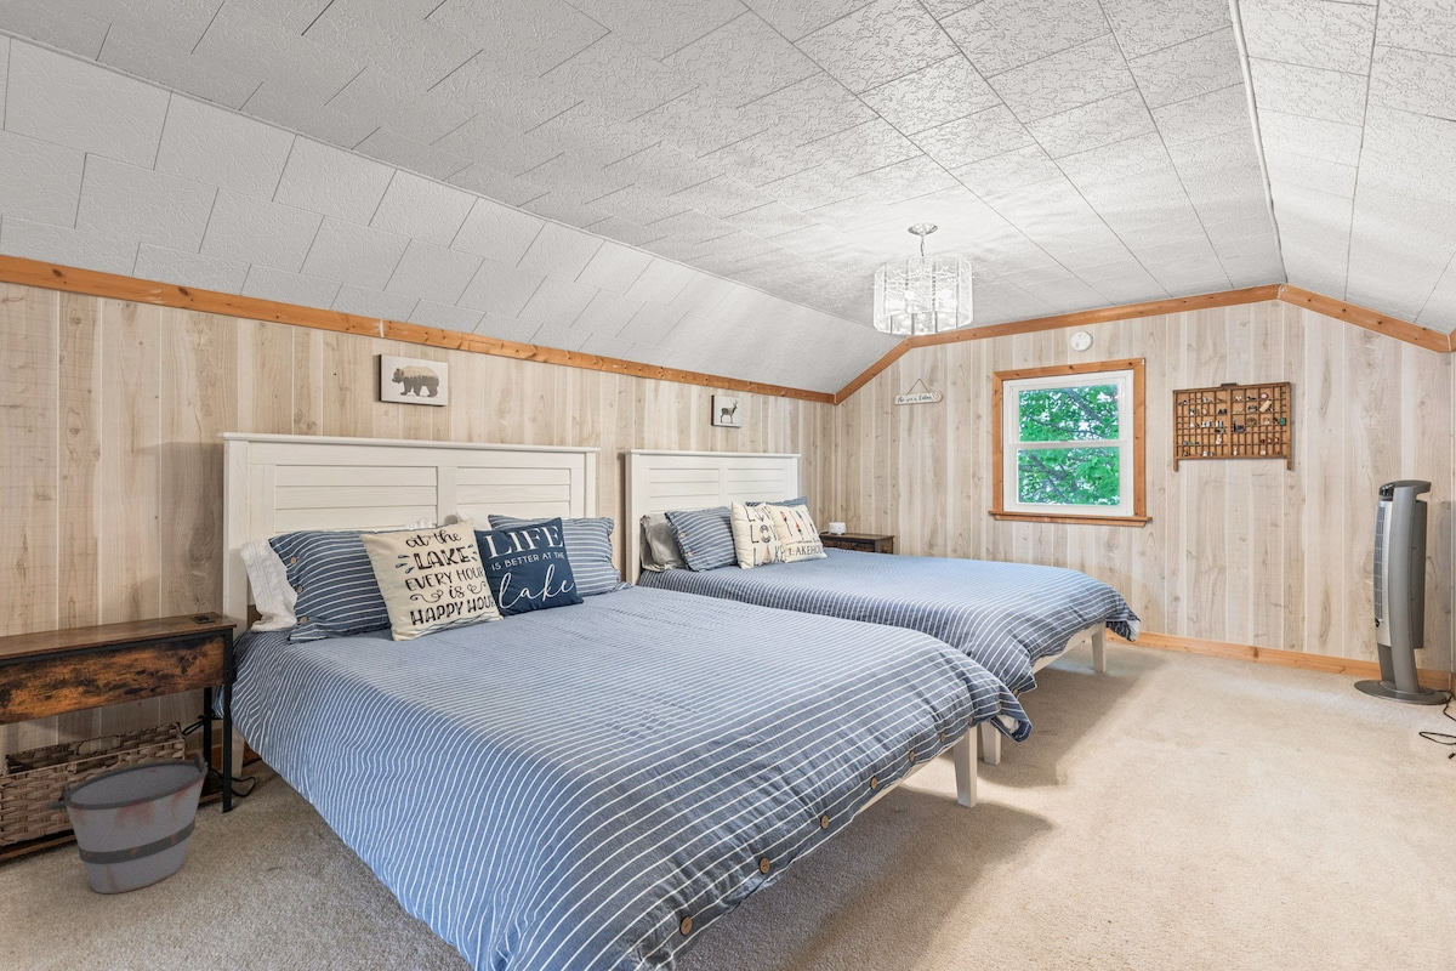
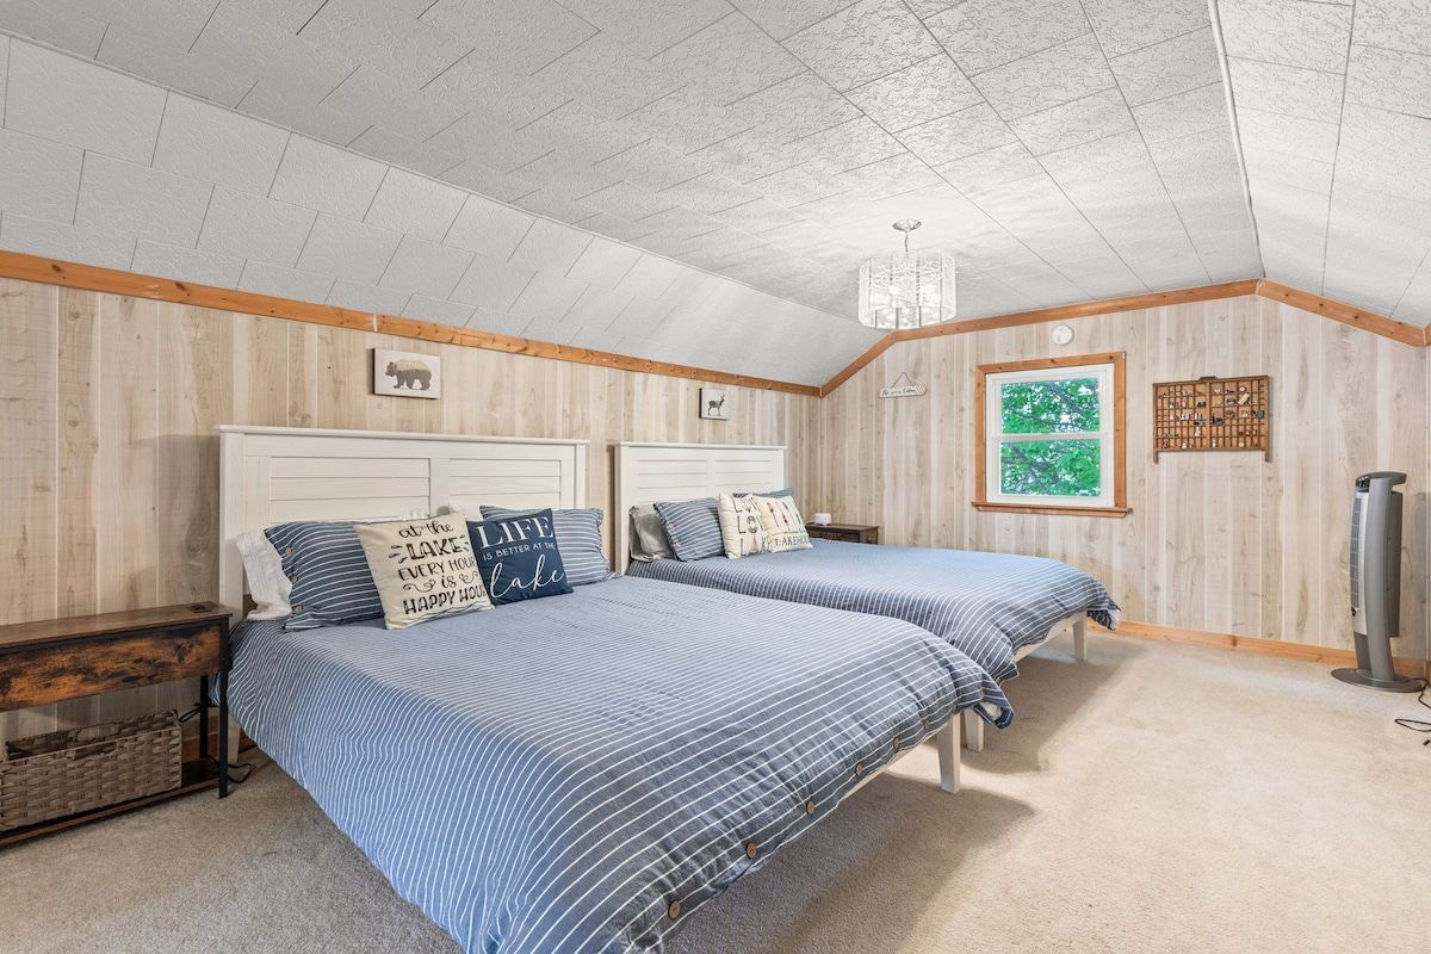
- bucket (133, 816)
